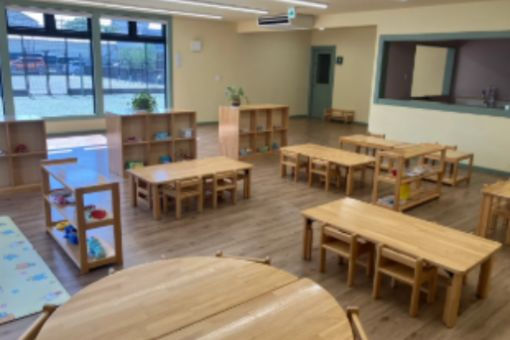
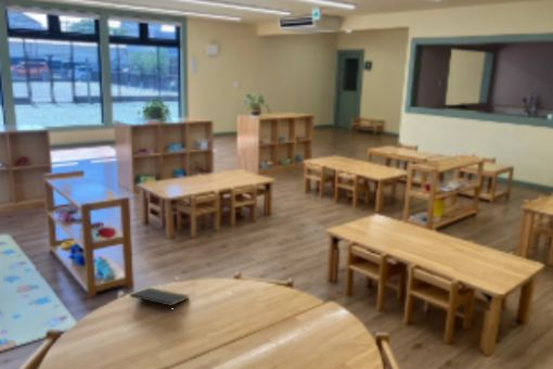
+ notepad (159, 295)
